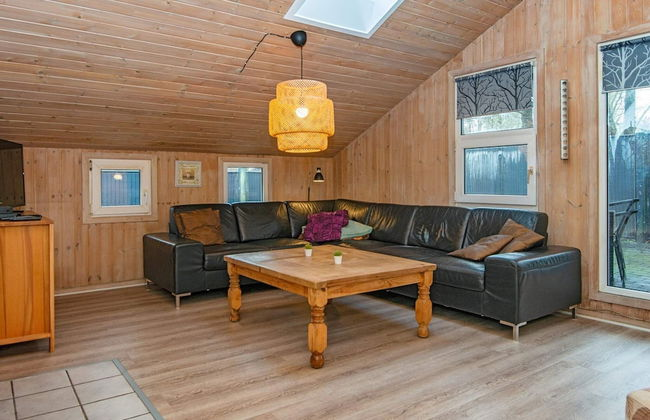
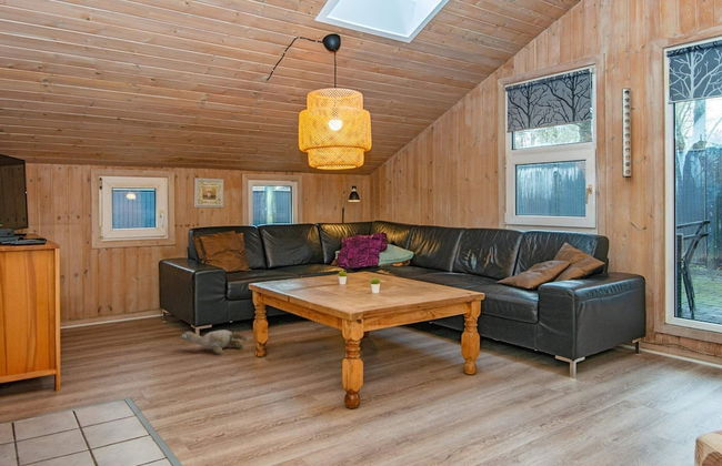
+ plush toy (213, 340)
